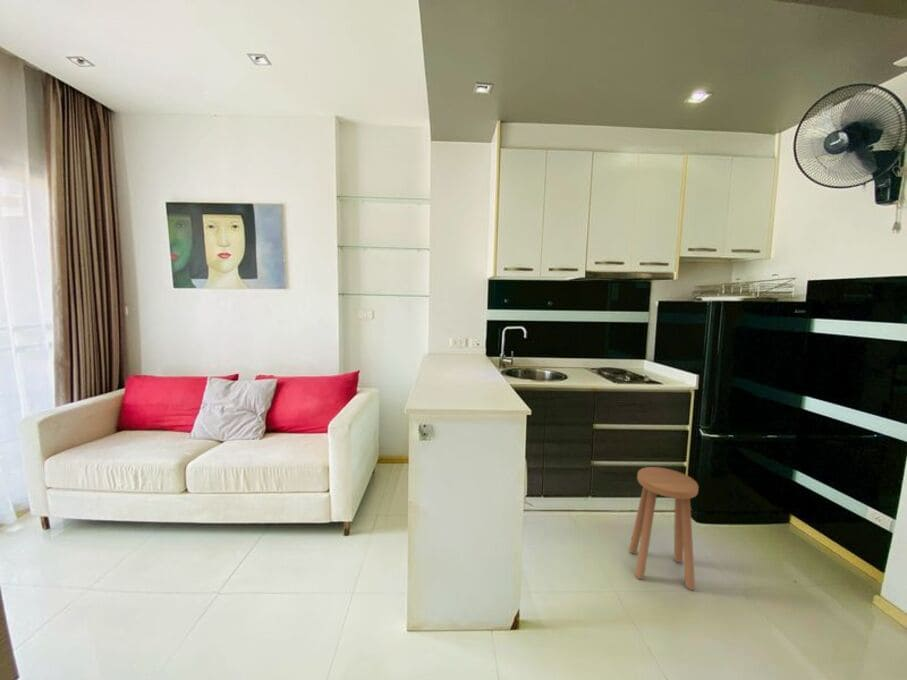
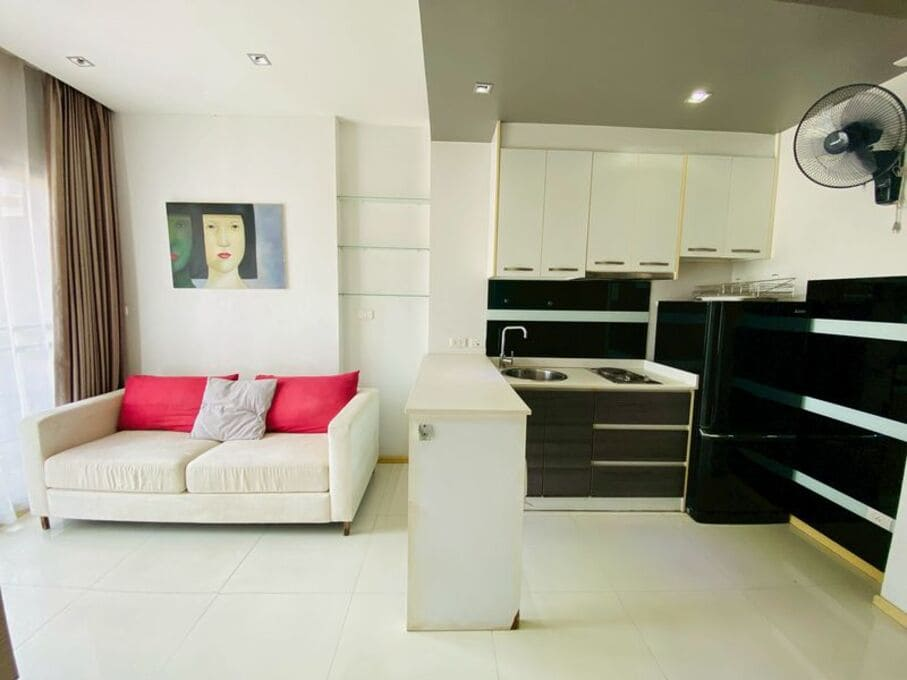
- stool (652, 522)
